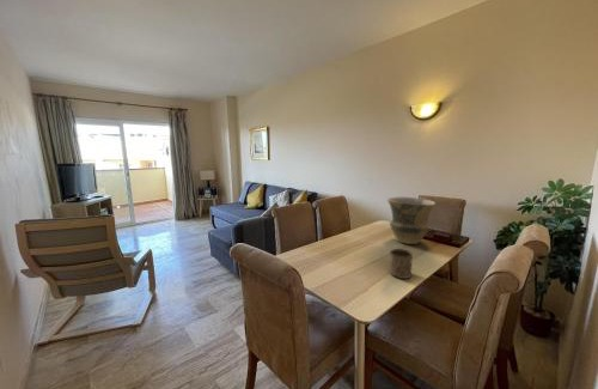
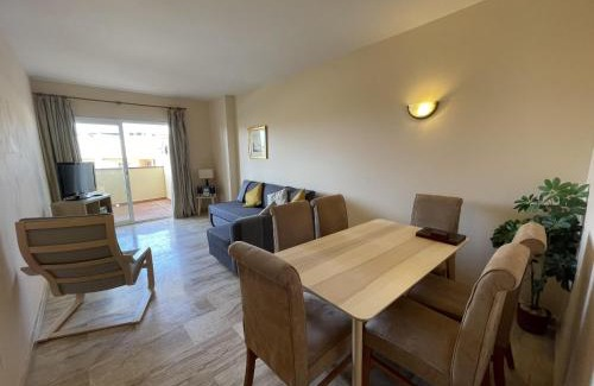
- vase (409, 220)
- cup (399, 263)
